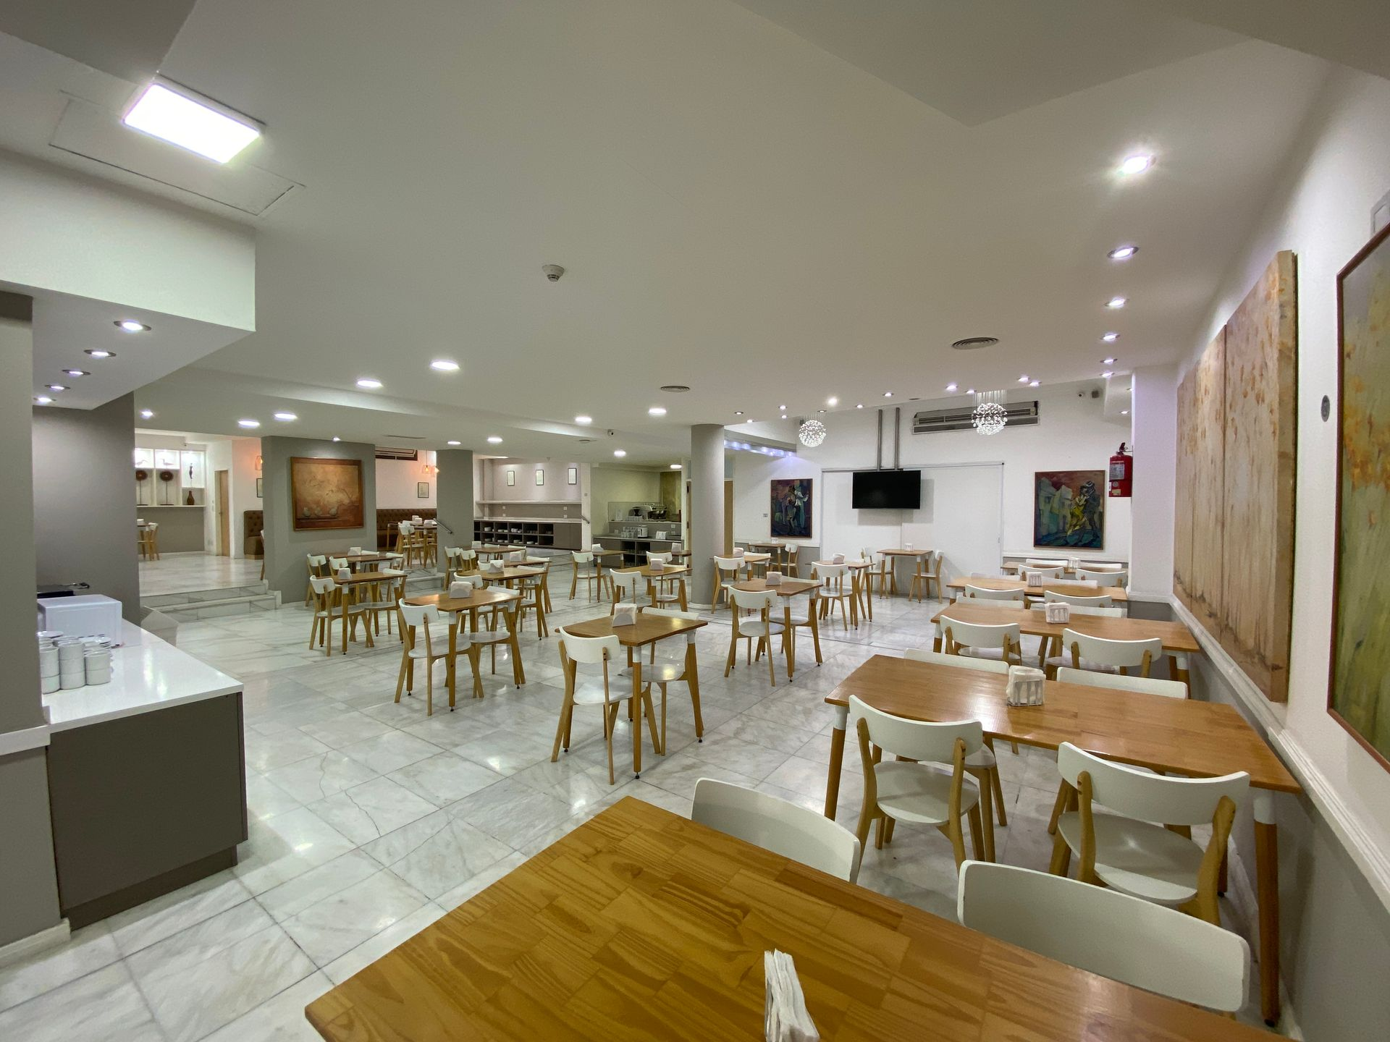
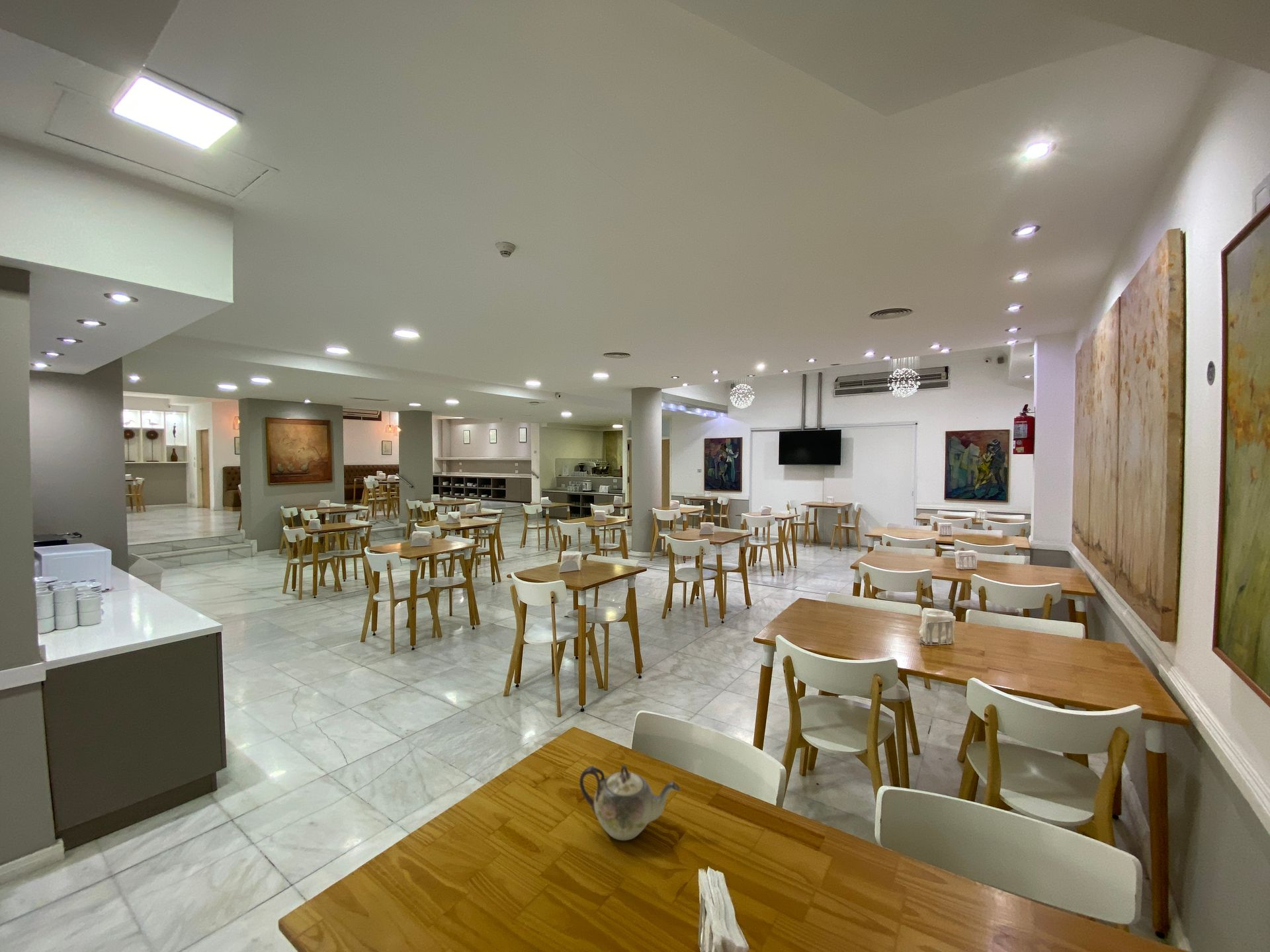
+ teapot (629, 797)
